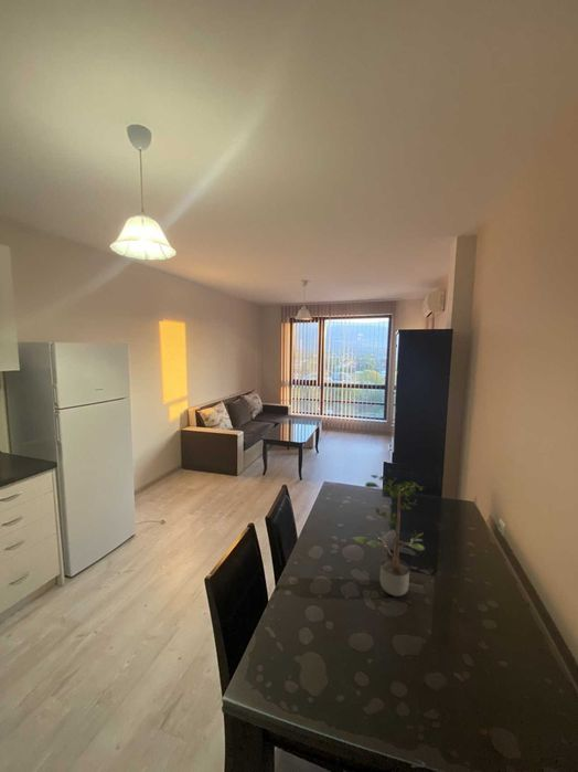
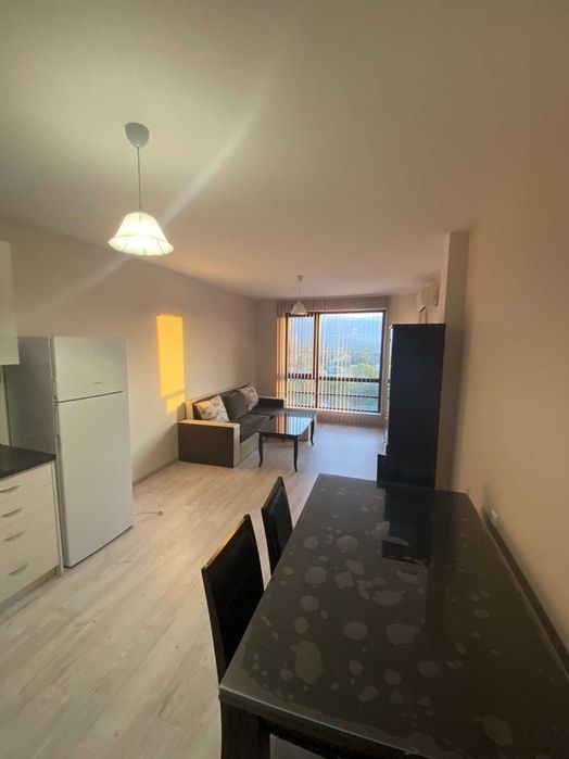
- potted plant (390, 522)
